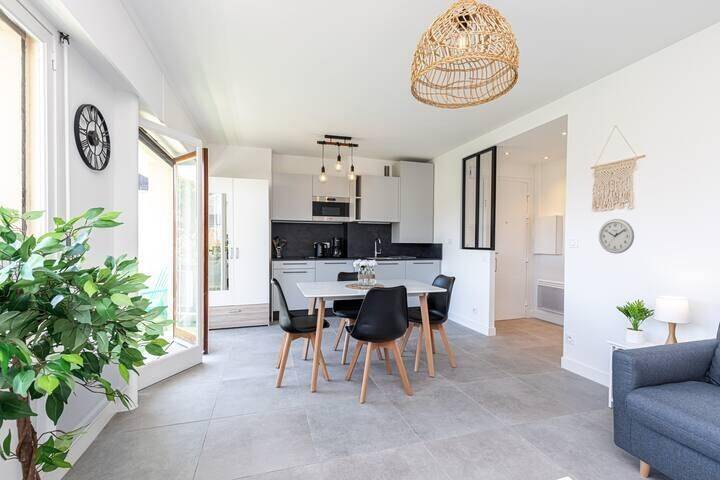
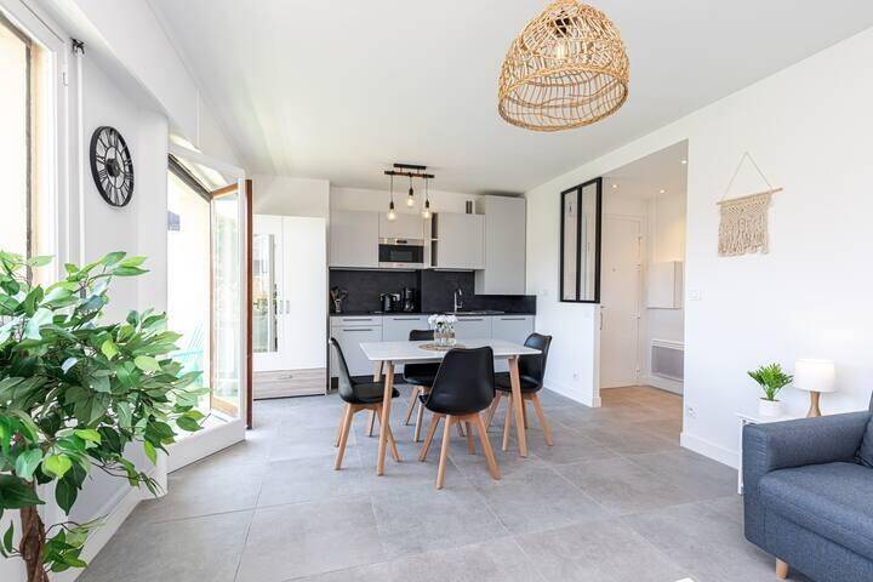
- wall clock (614, 236)
